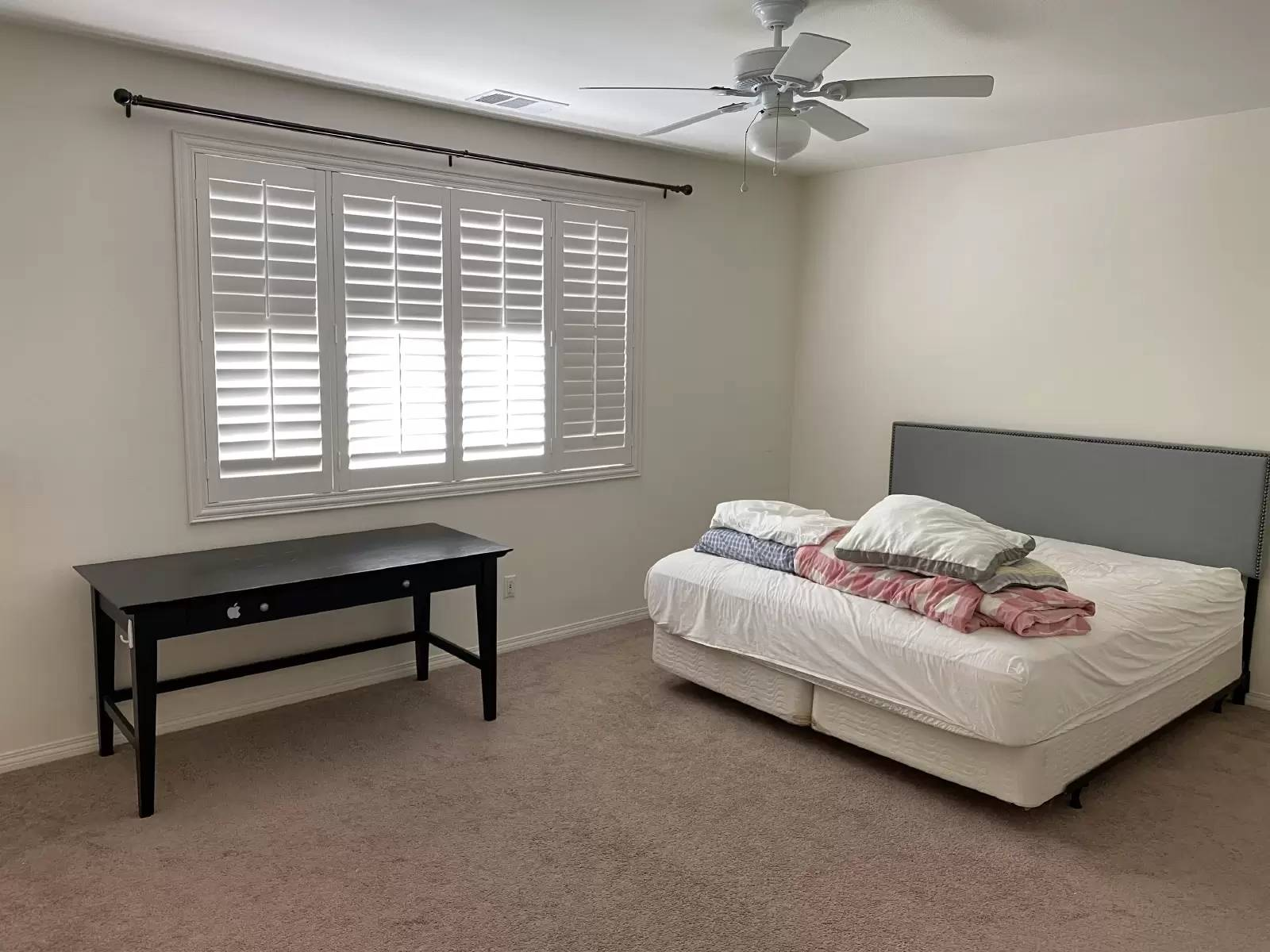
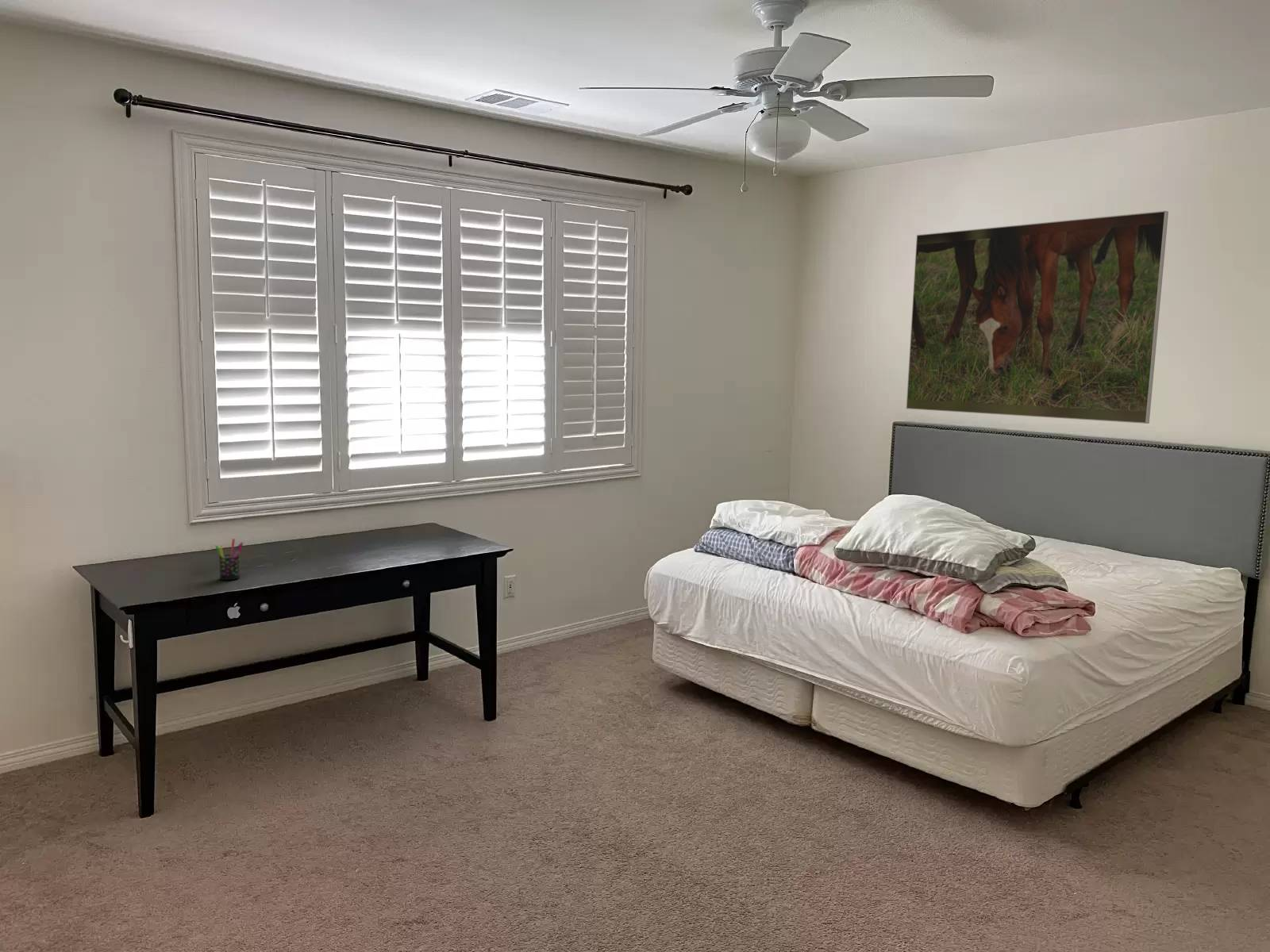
+ pen holder (227, 559)
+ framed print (1022, 321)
